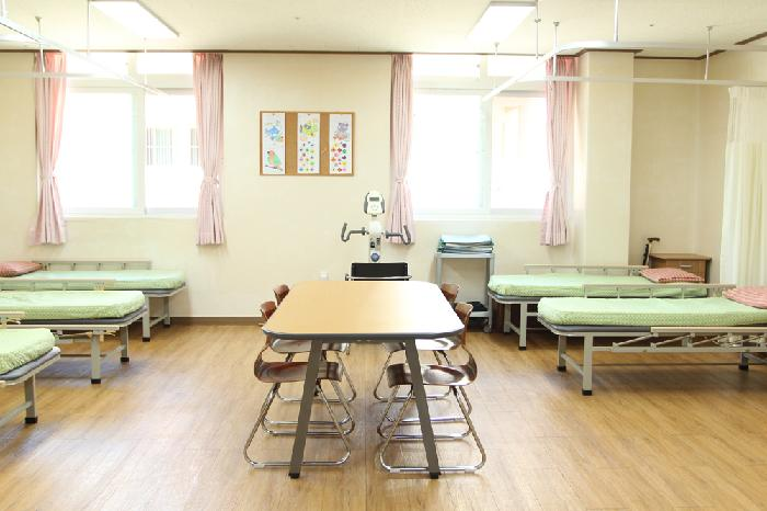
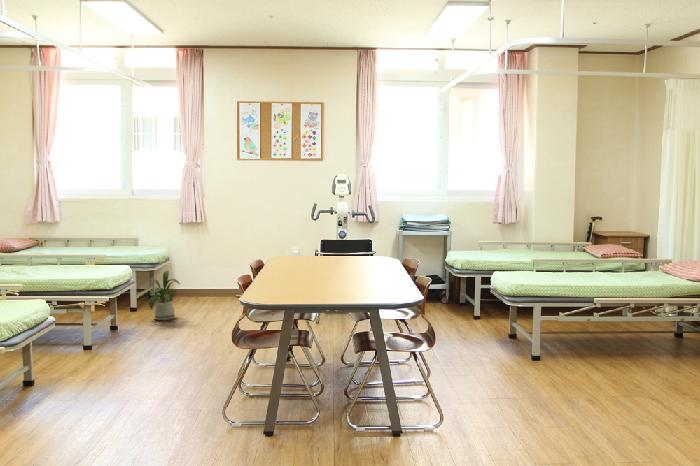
+ house plant (160, 296)
